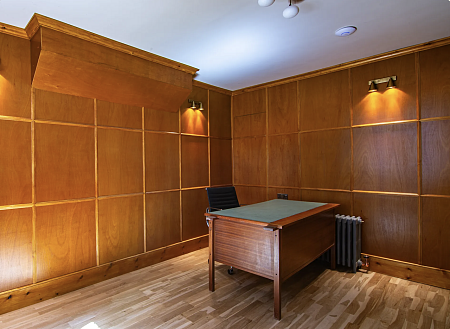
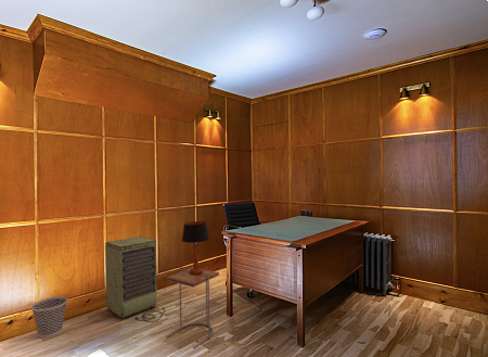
+ side table (206, 303)
+ wastebasket (50, 317)
+ table lamp (195, 247)
+ storage cabinet (138, 277)
